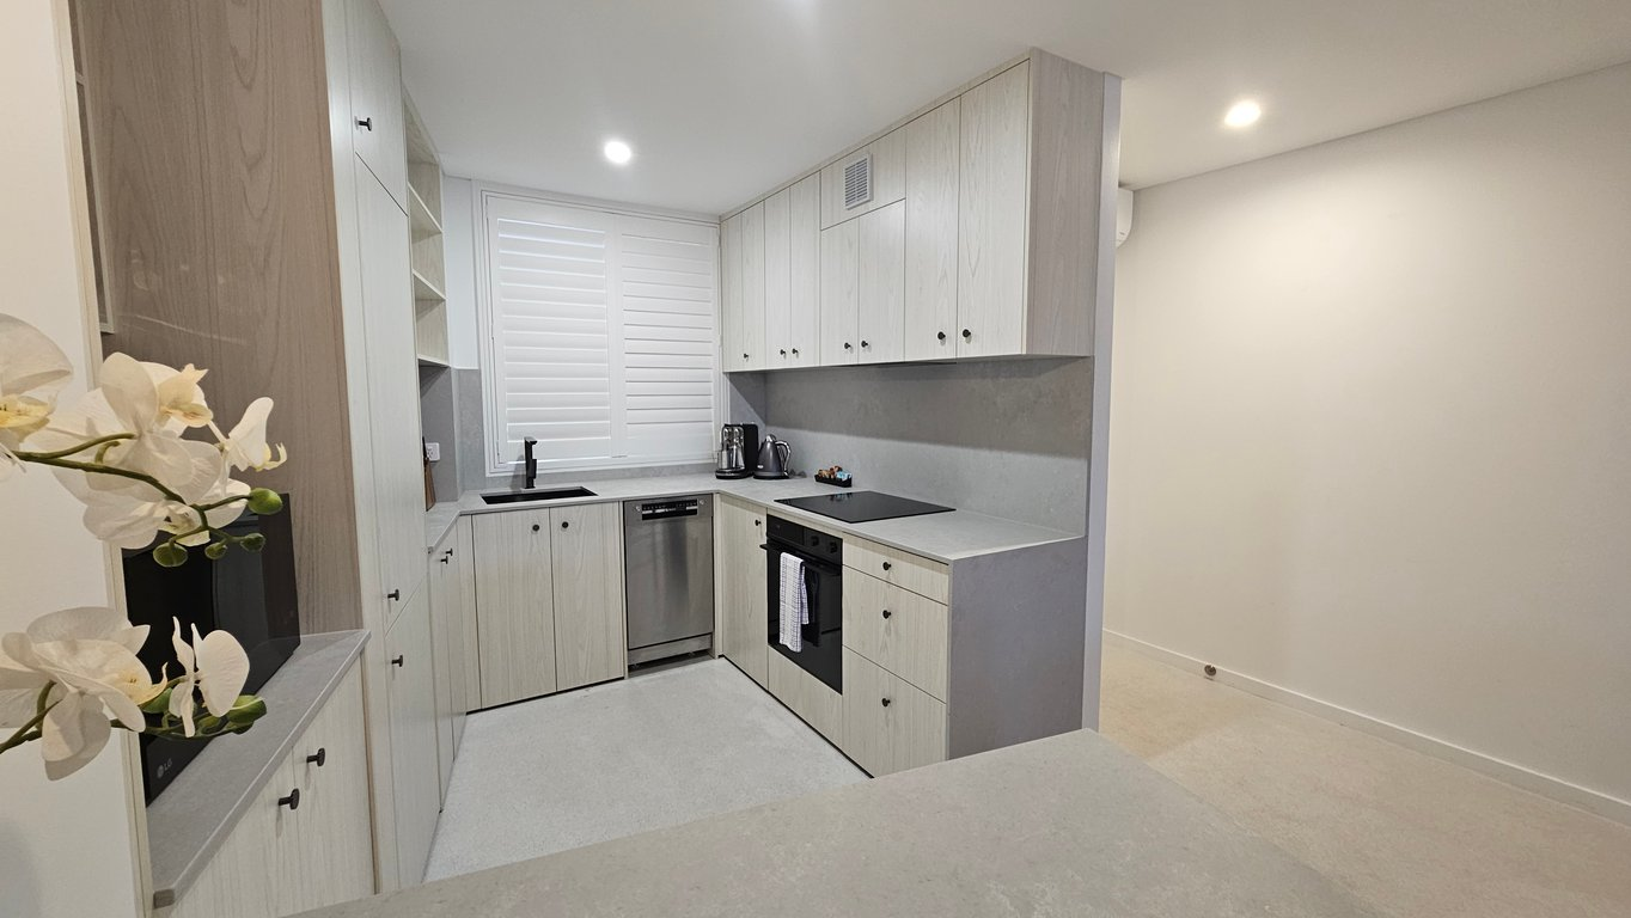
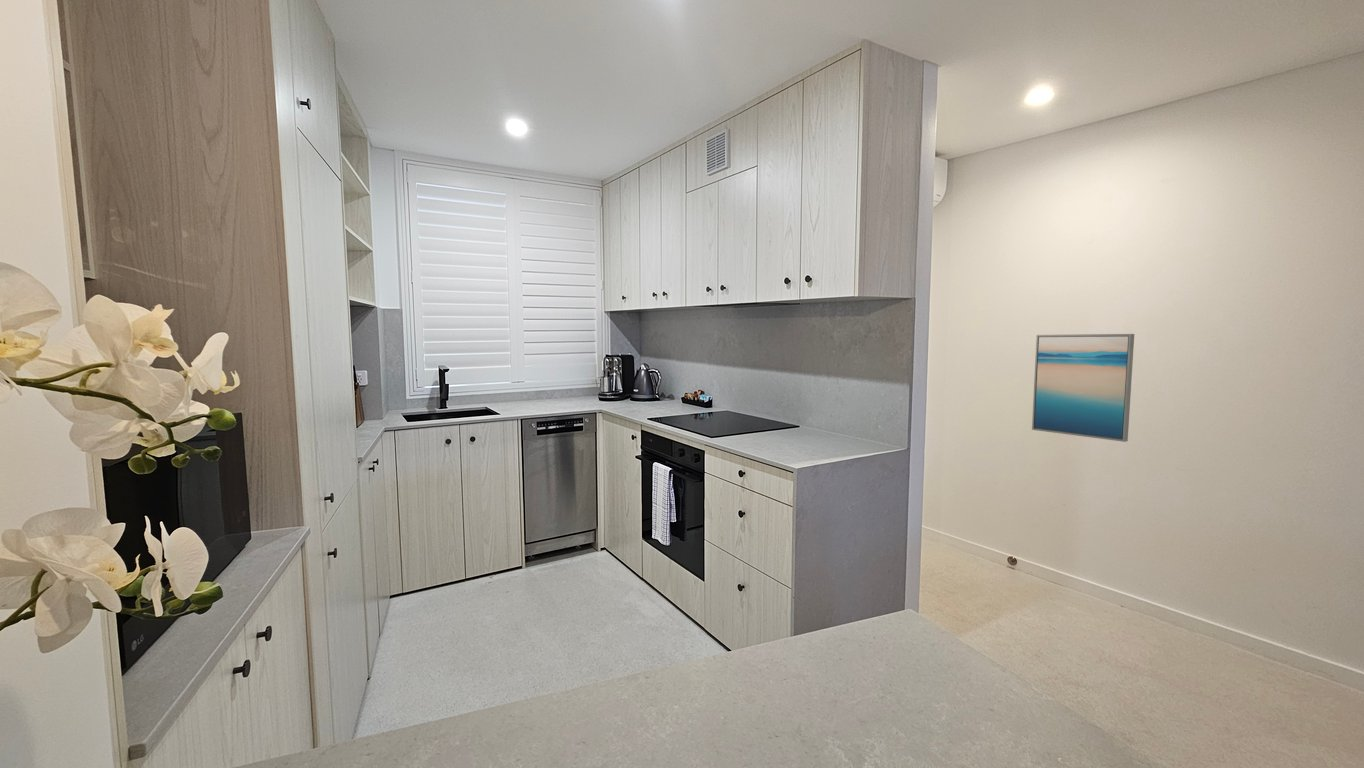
+ wall art (1079, 385)
